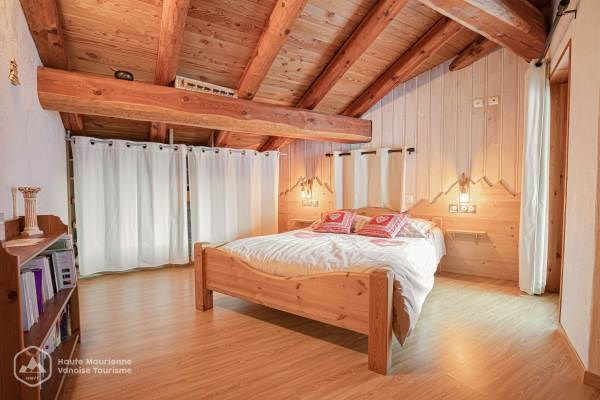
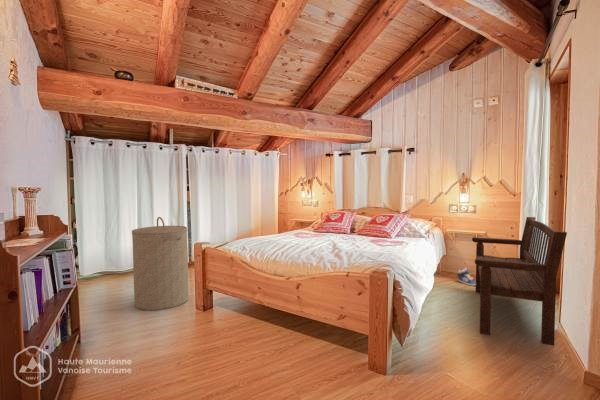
+ bench (508, 267)
+ laundry hamper (161, 259)
+ sneaker (467, 275)
